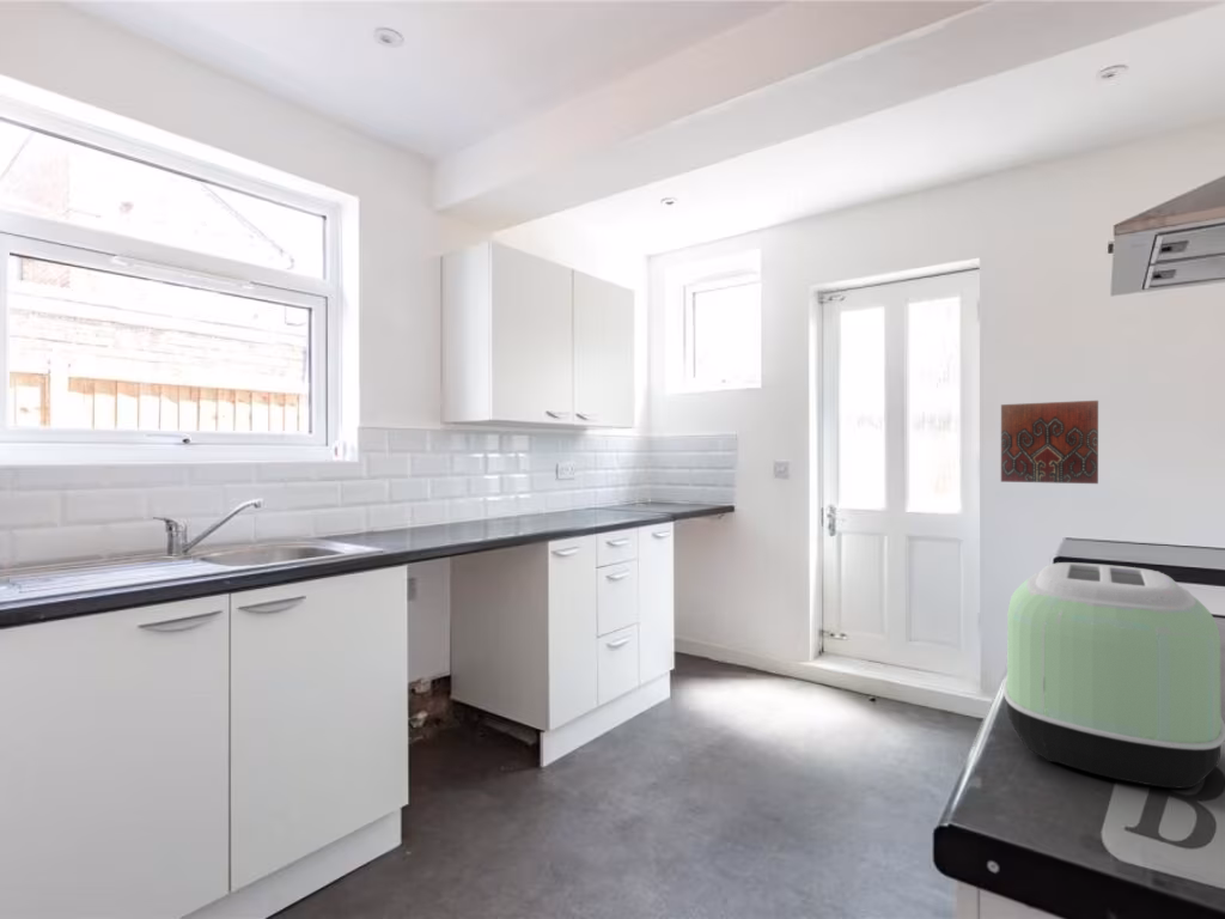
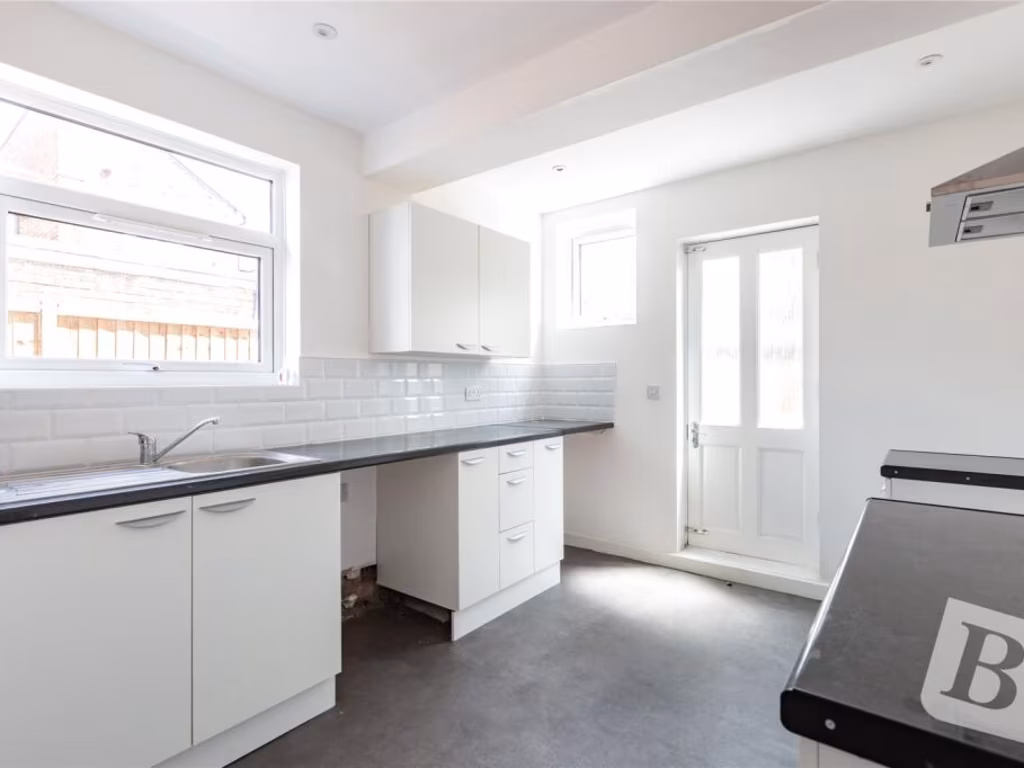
- toaster (1104, 656)
- decorative tile (1048, 443)
